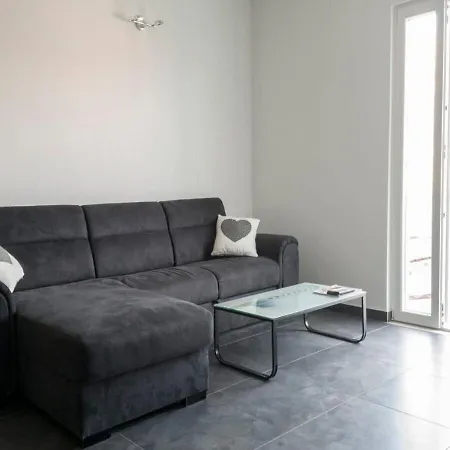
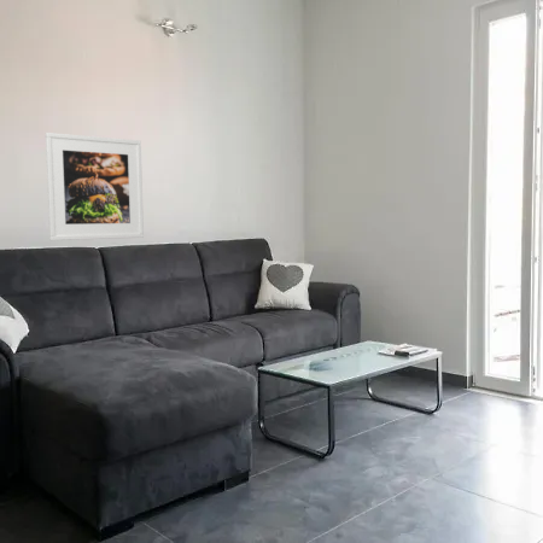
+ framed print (97, 188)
